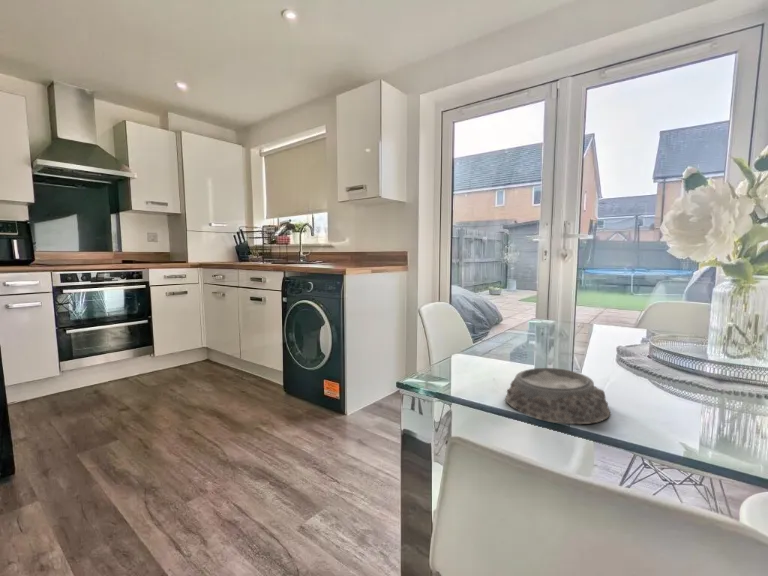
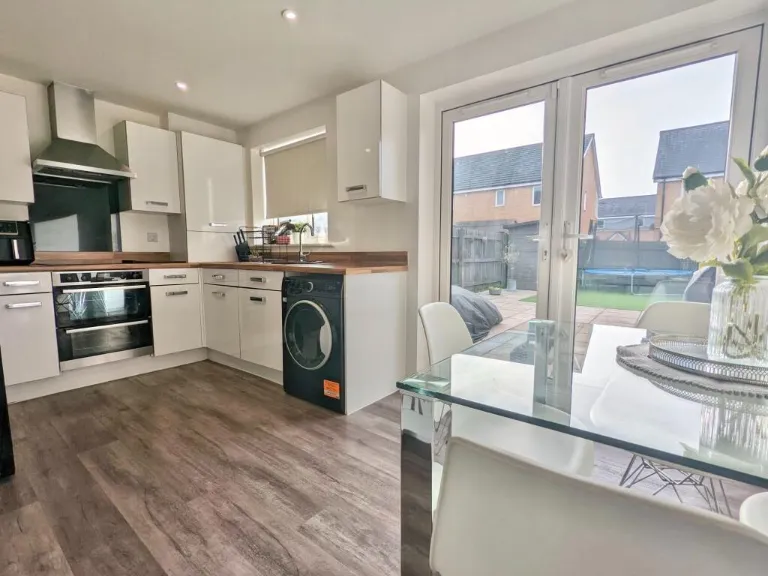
- mortar (555, 389)
